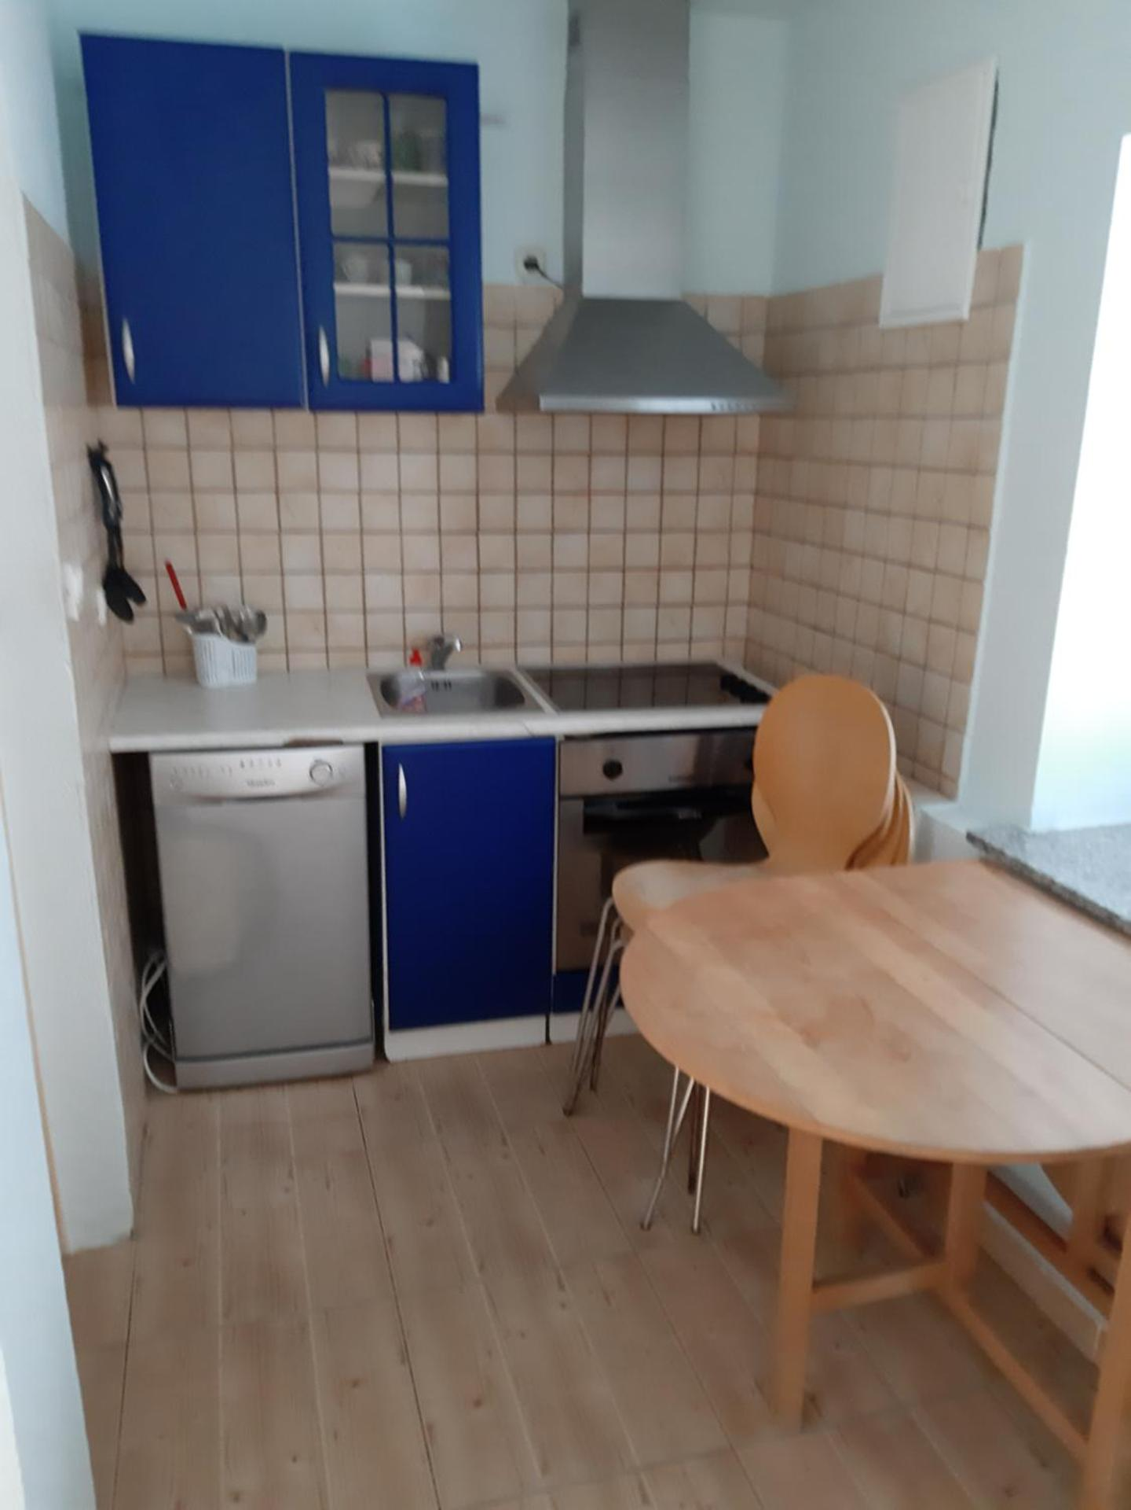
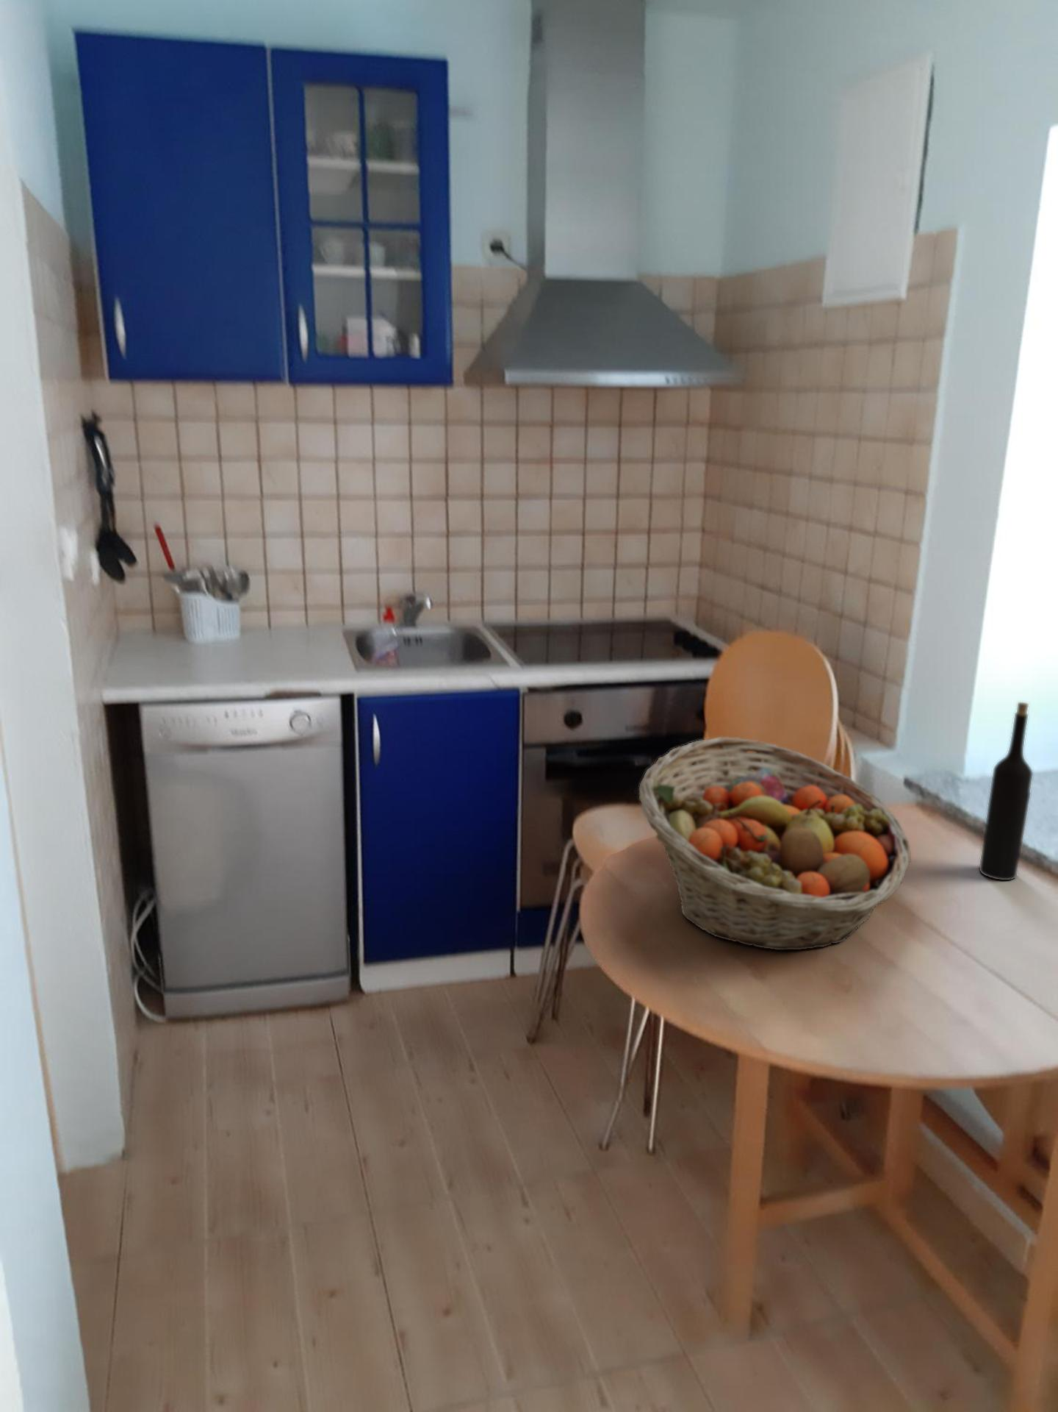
+ fruit basket (772, 837)
+ wine bottle (1009, 789)
